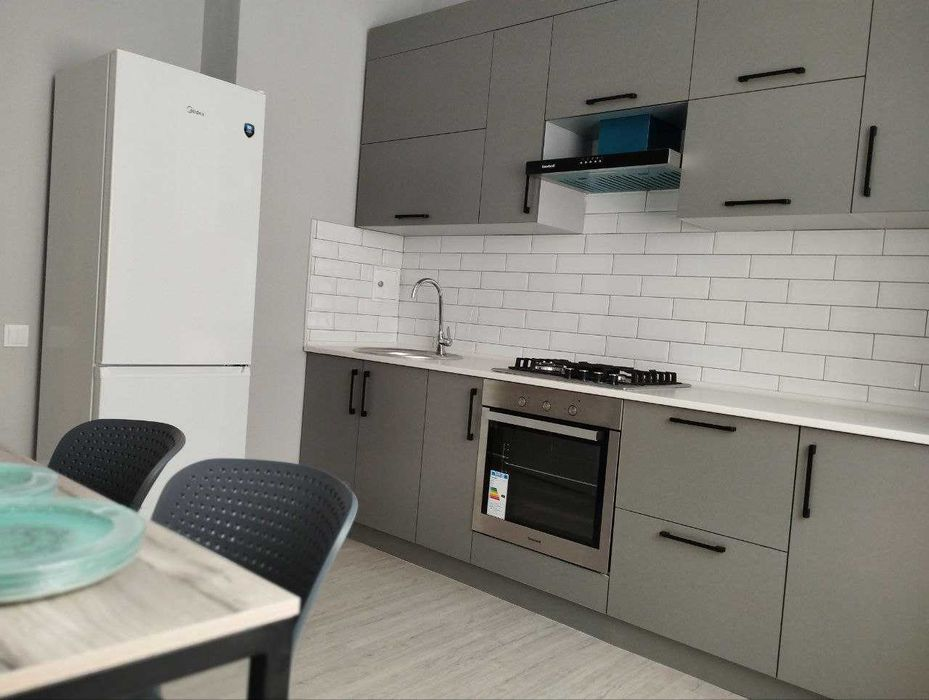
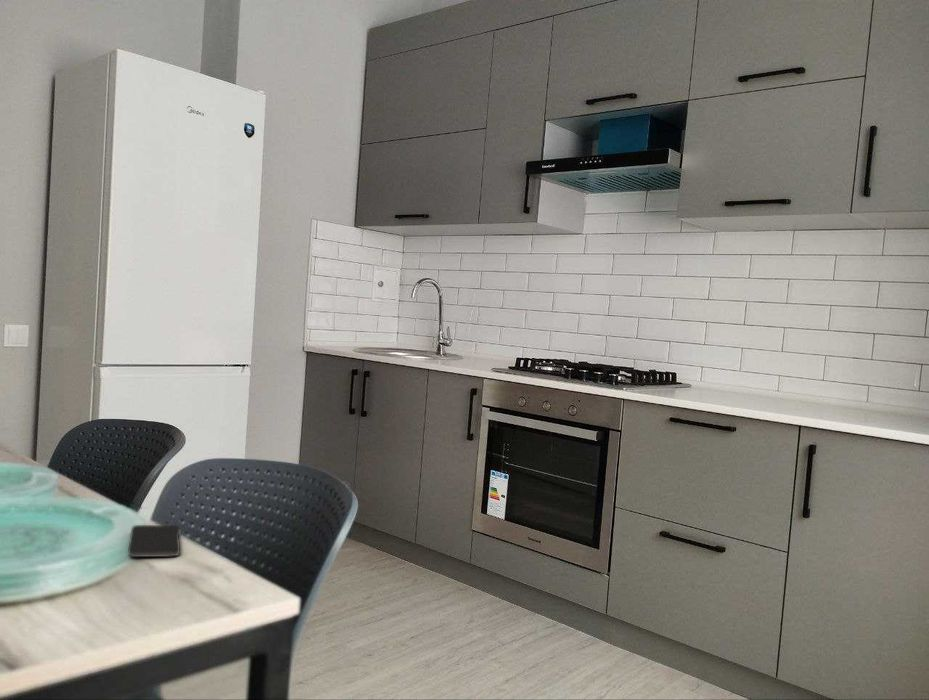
+ smartphone (154, 540)
